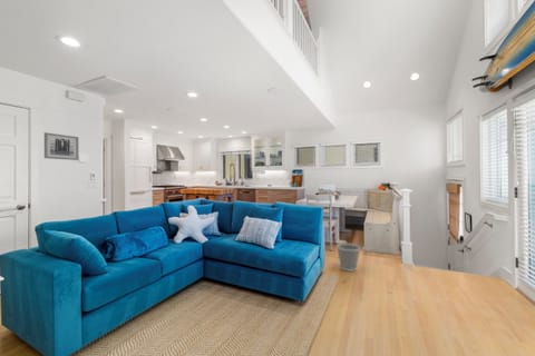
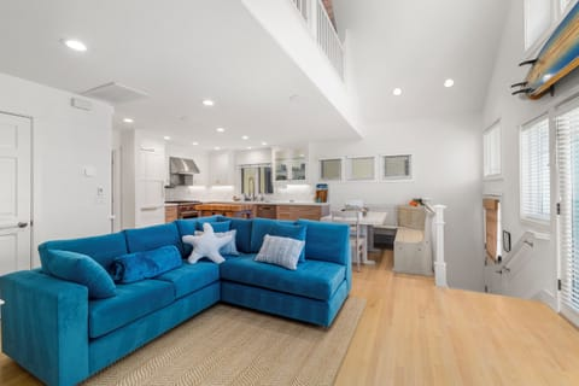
- wall art (61, 147)
- wastebasket (348, 257)
